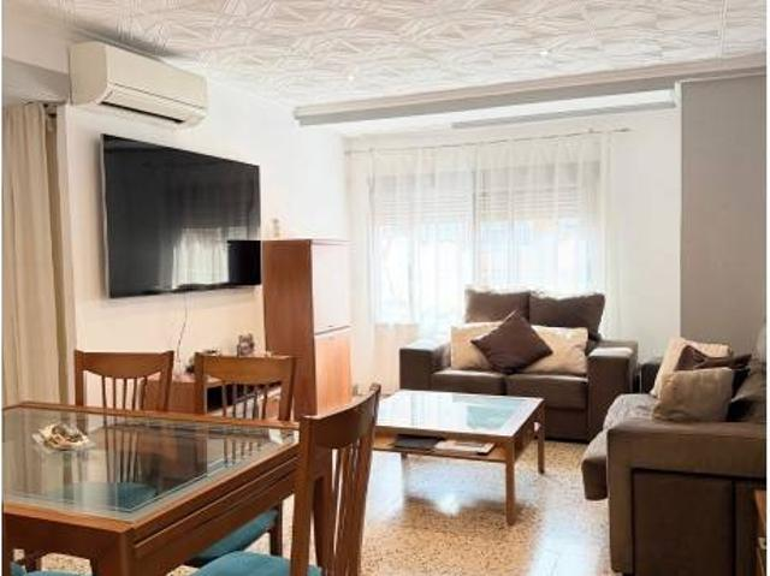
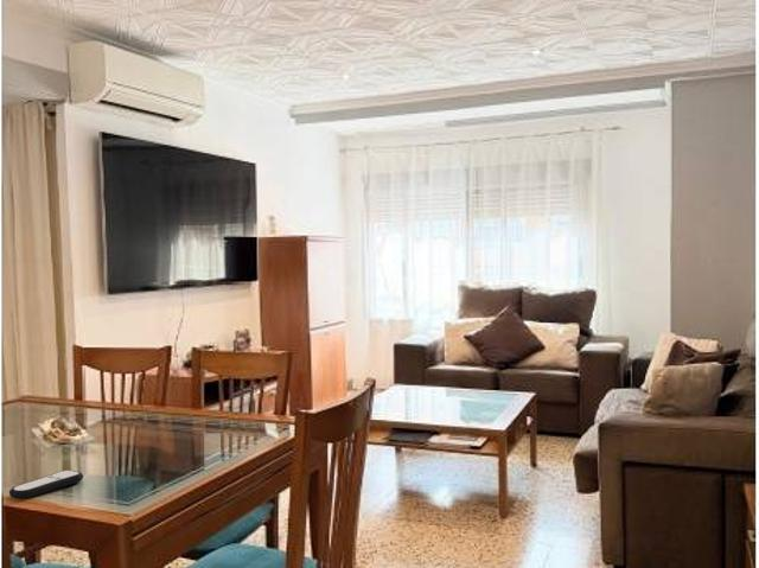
+ remote control (46, 483)
